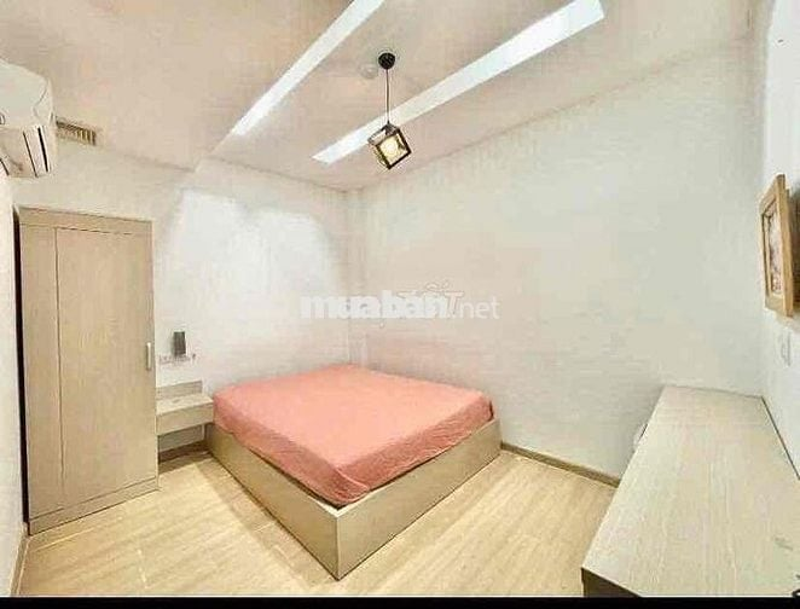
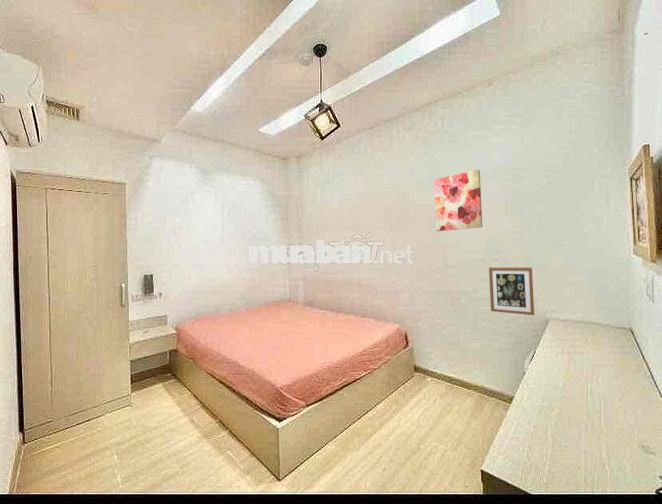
+ wall art (457, 202)
+ wall art (510, 290)
